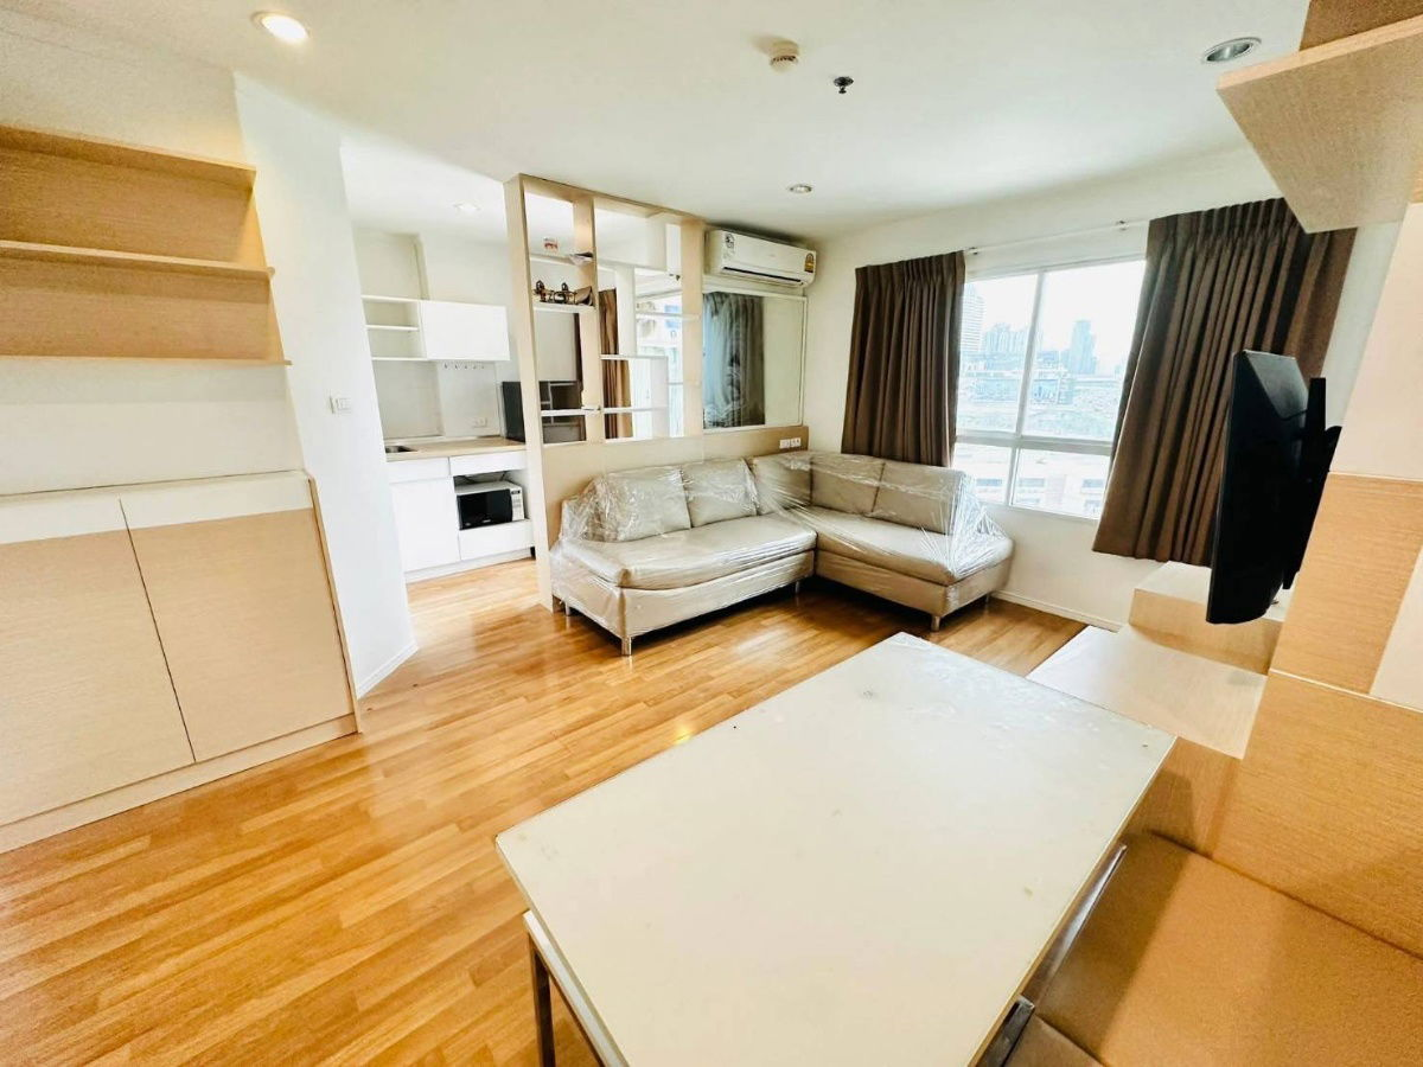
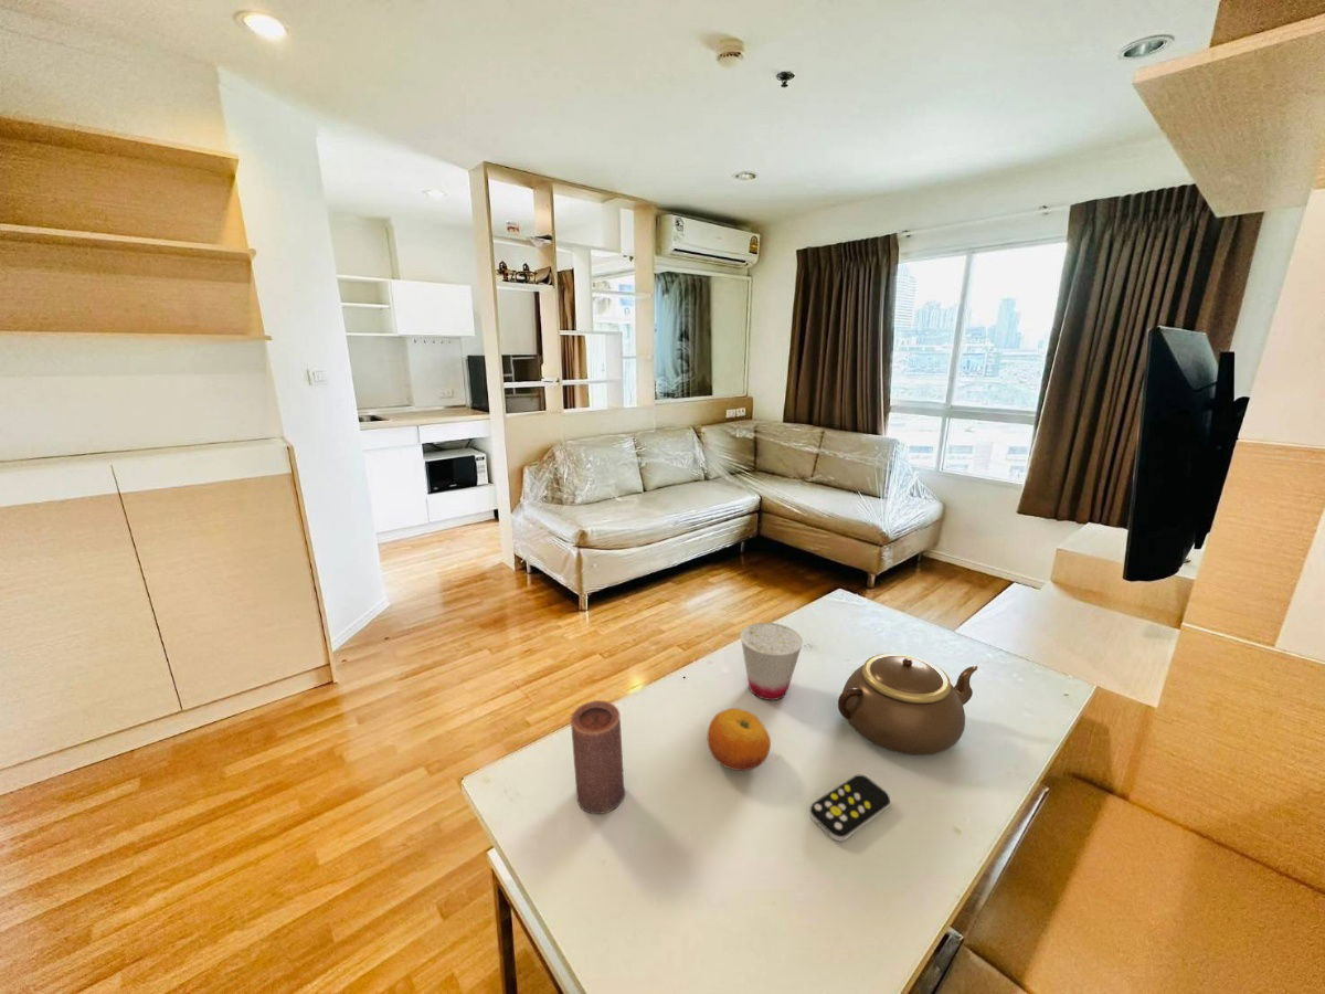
+ remote control (850, 805)
+ teapot (903, 690)
+ cup (768, 663)
+ fruit (738, 739)
+ candle (598, 755)
